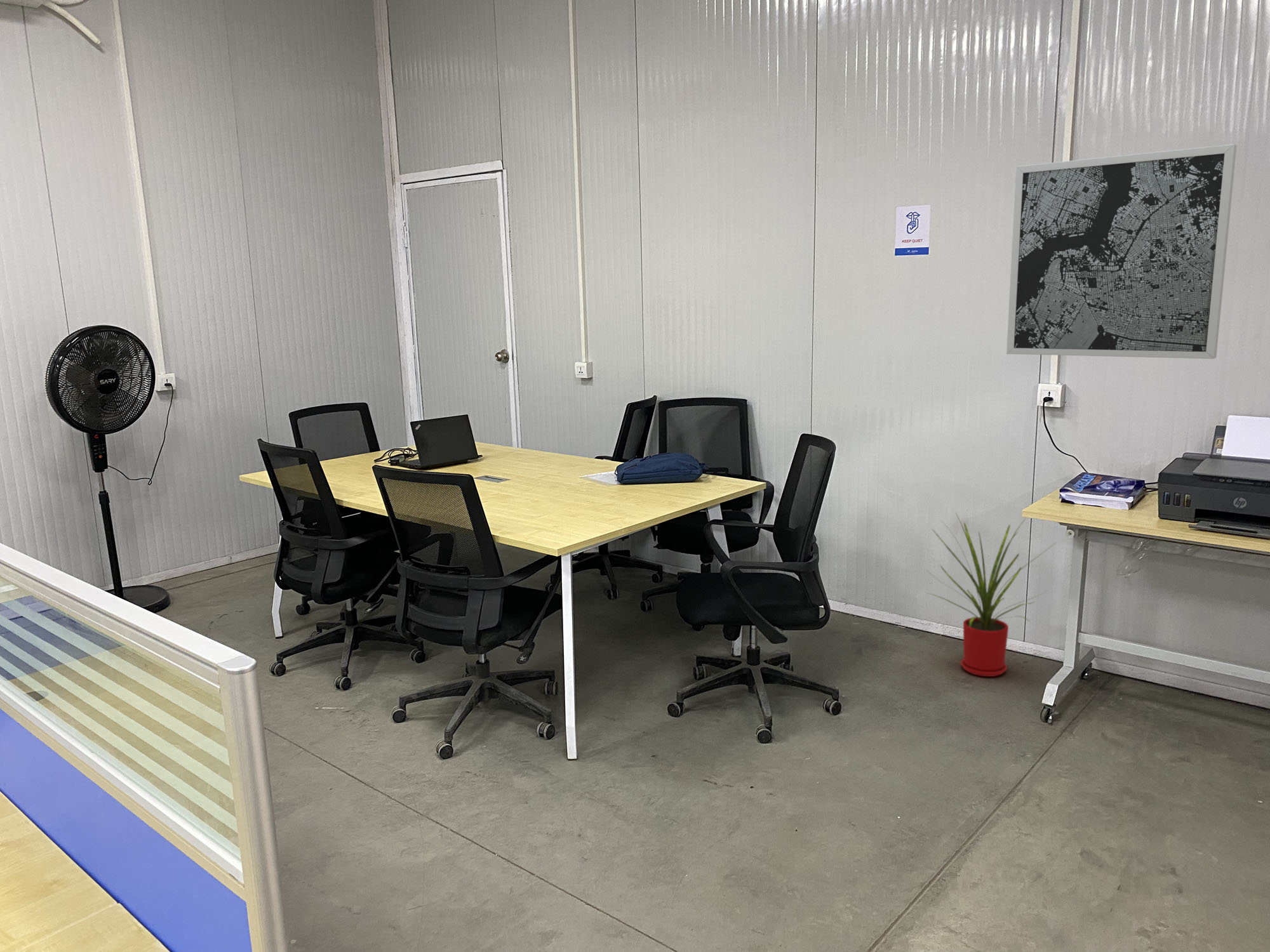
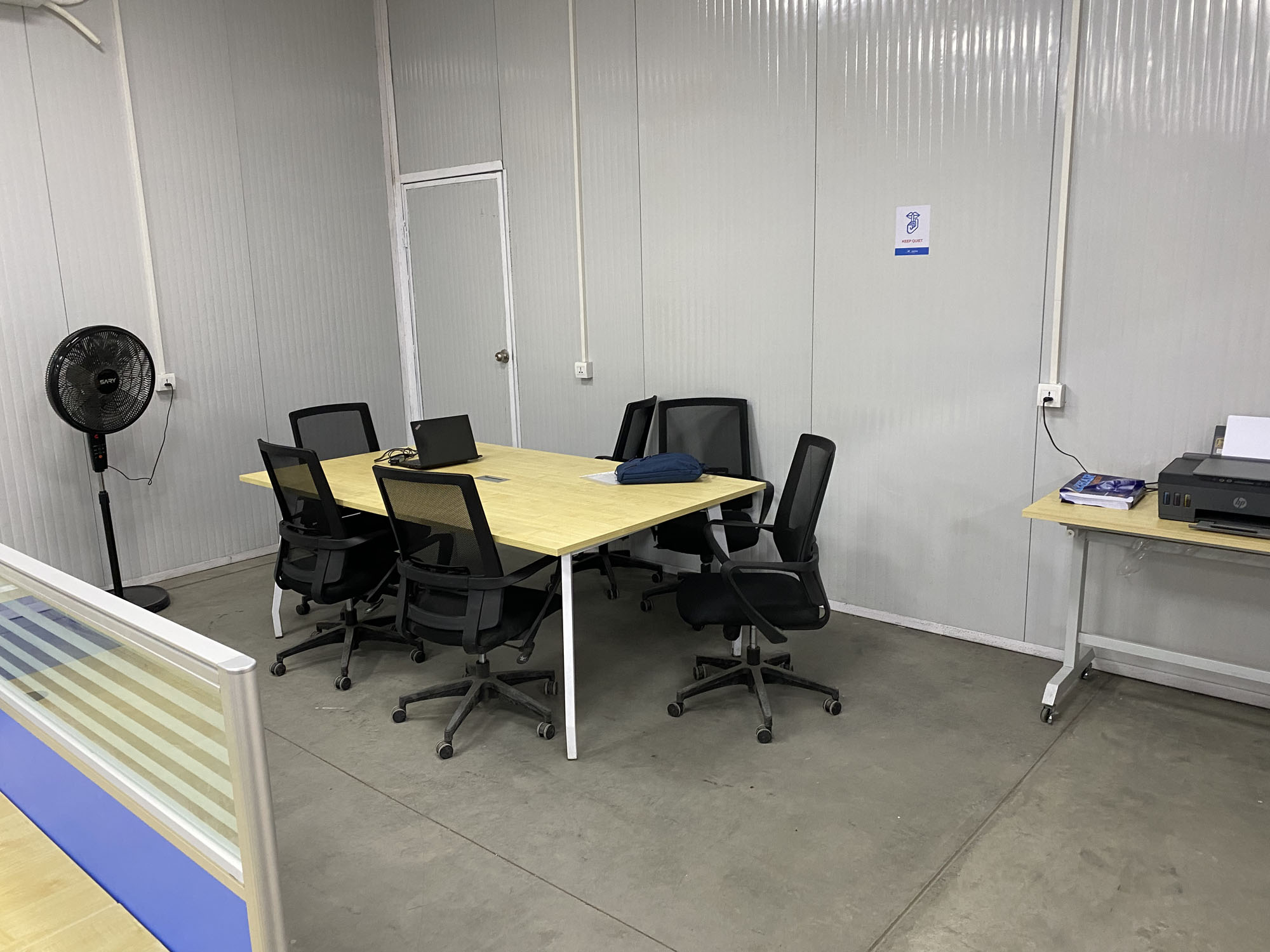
- house plant (988, 595)
- wall art (1112, 258)
